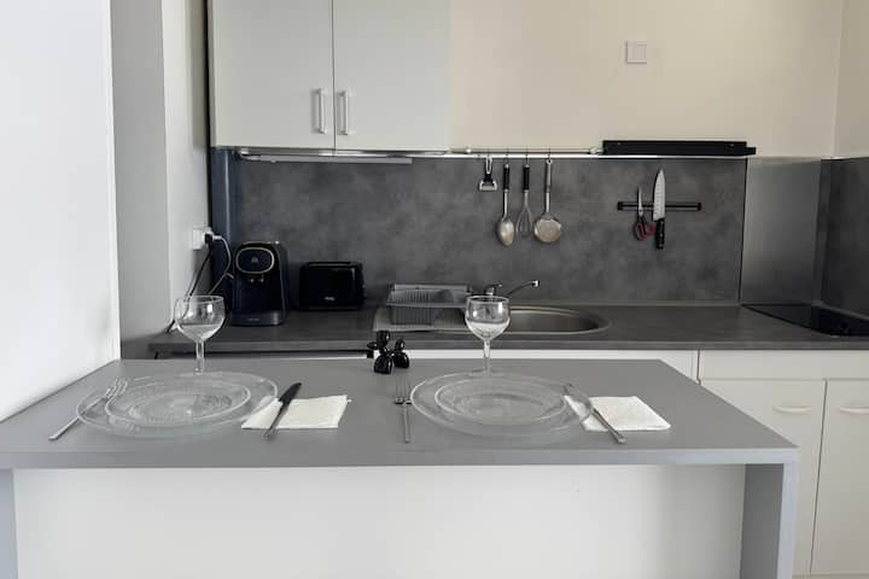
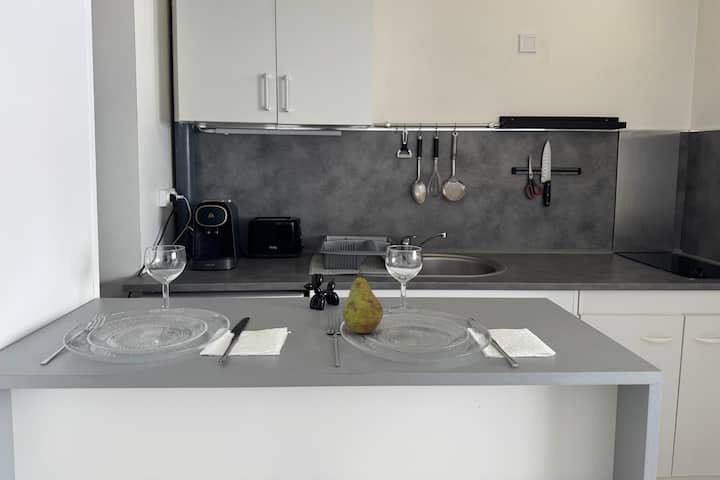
+ fruit (362, 302)
